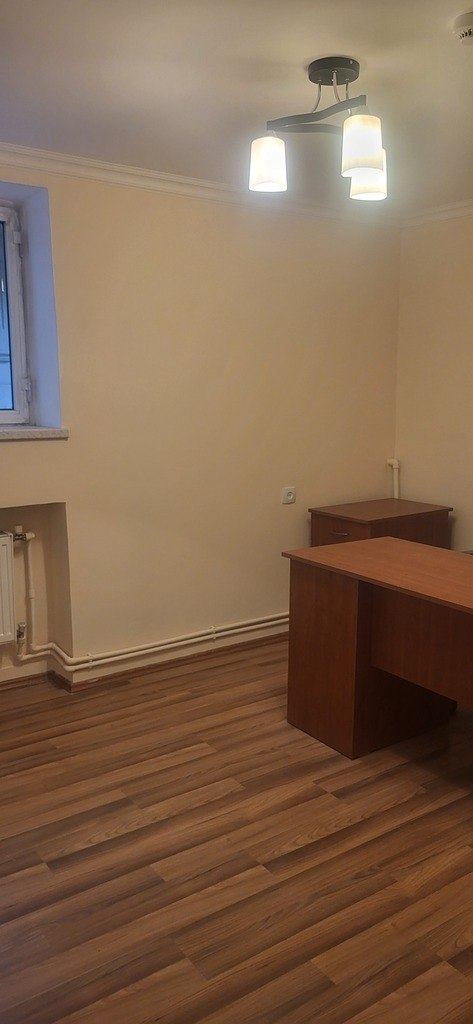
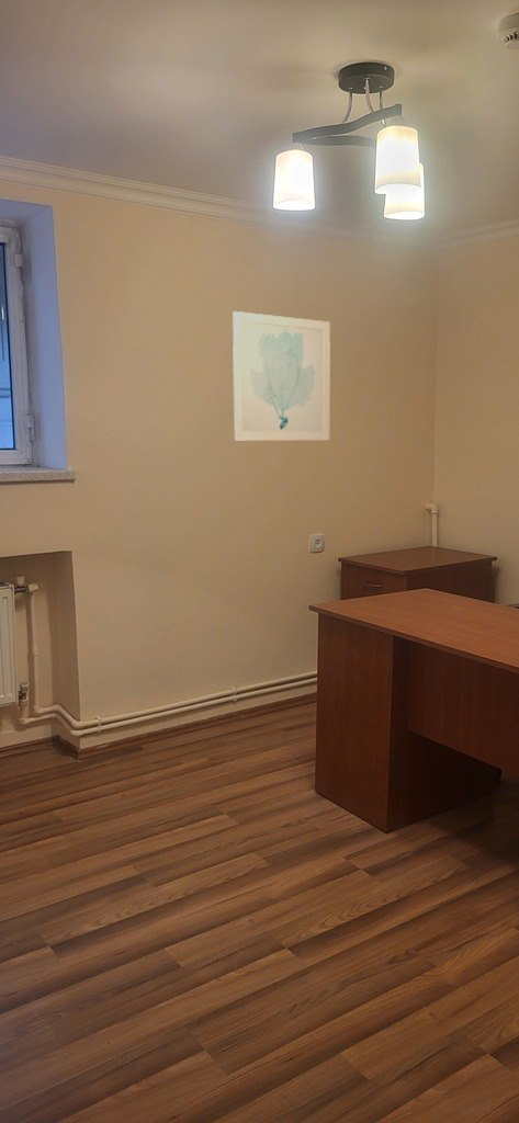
+ wall art (283, 378)
